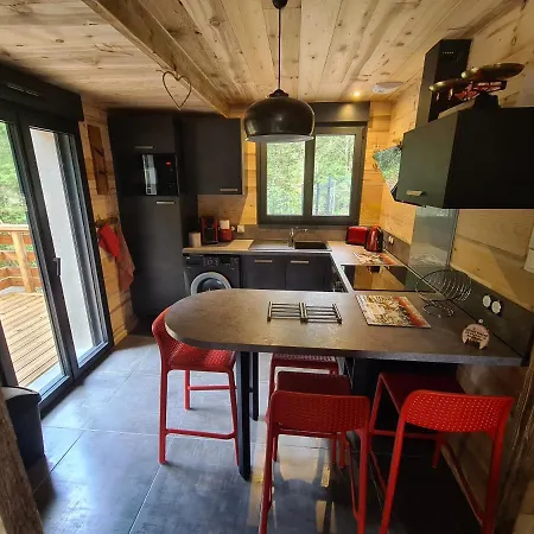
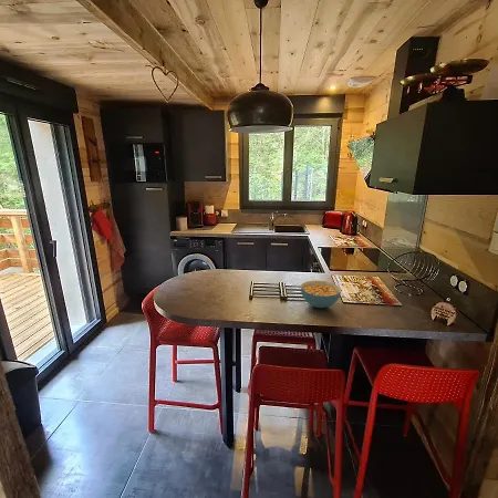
+ cereal bowl (320, 297)
